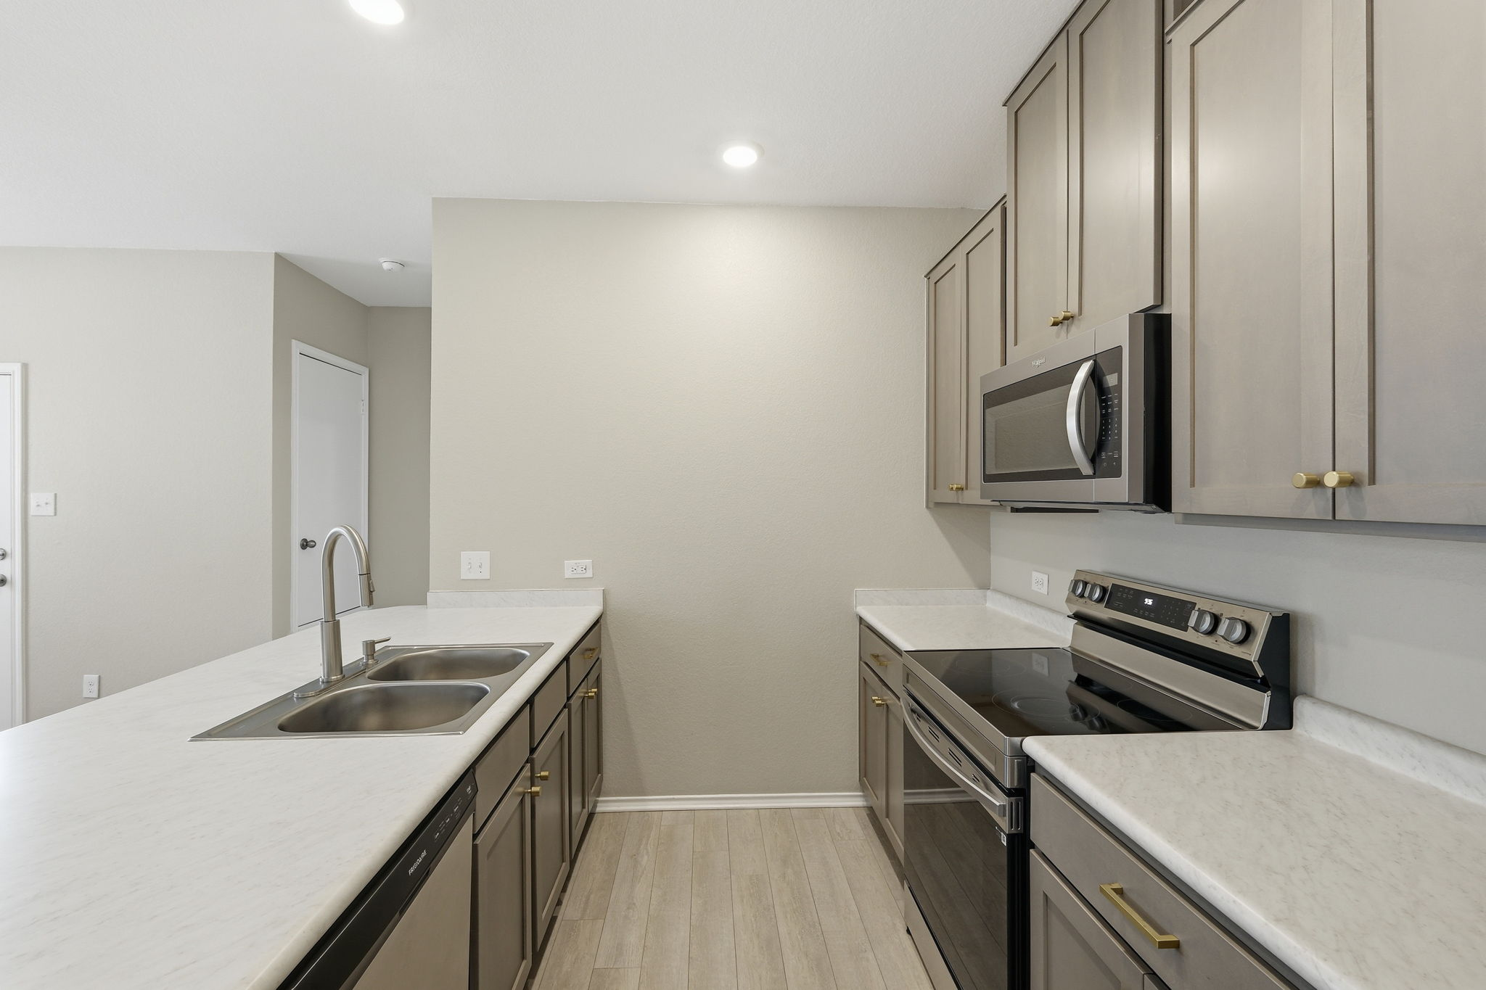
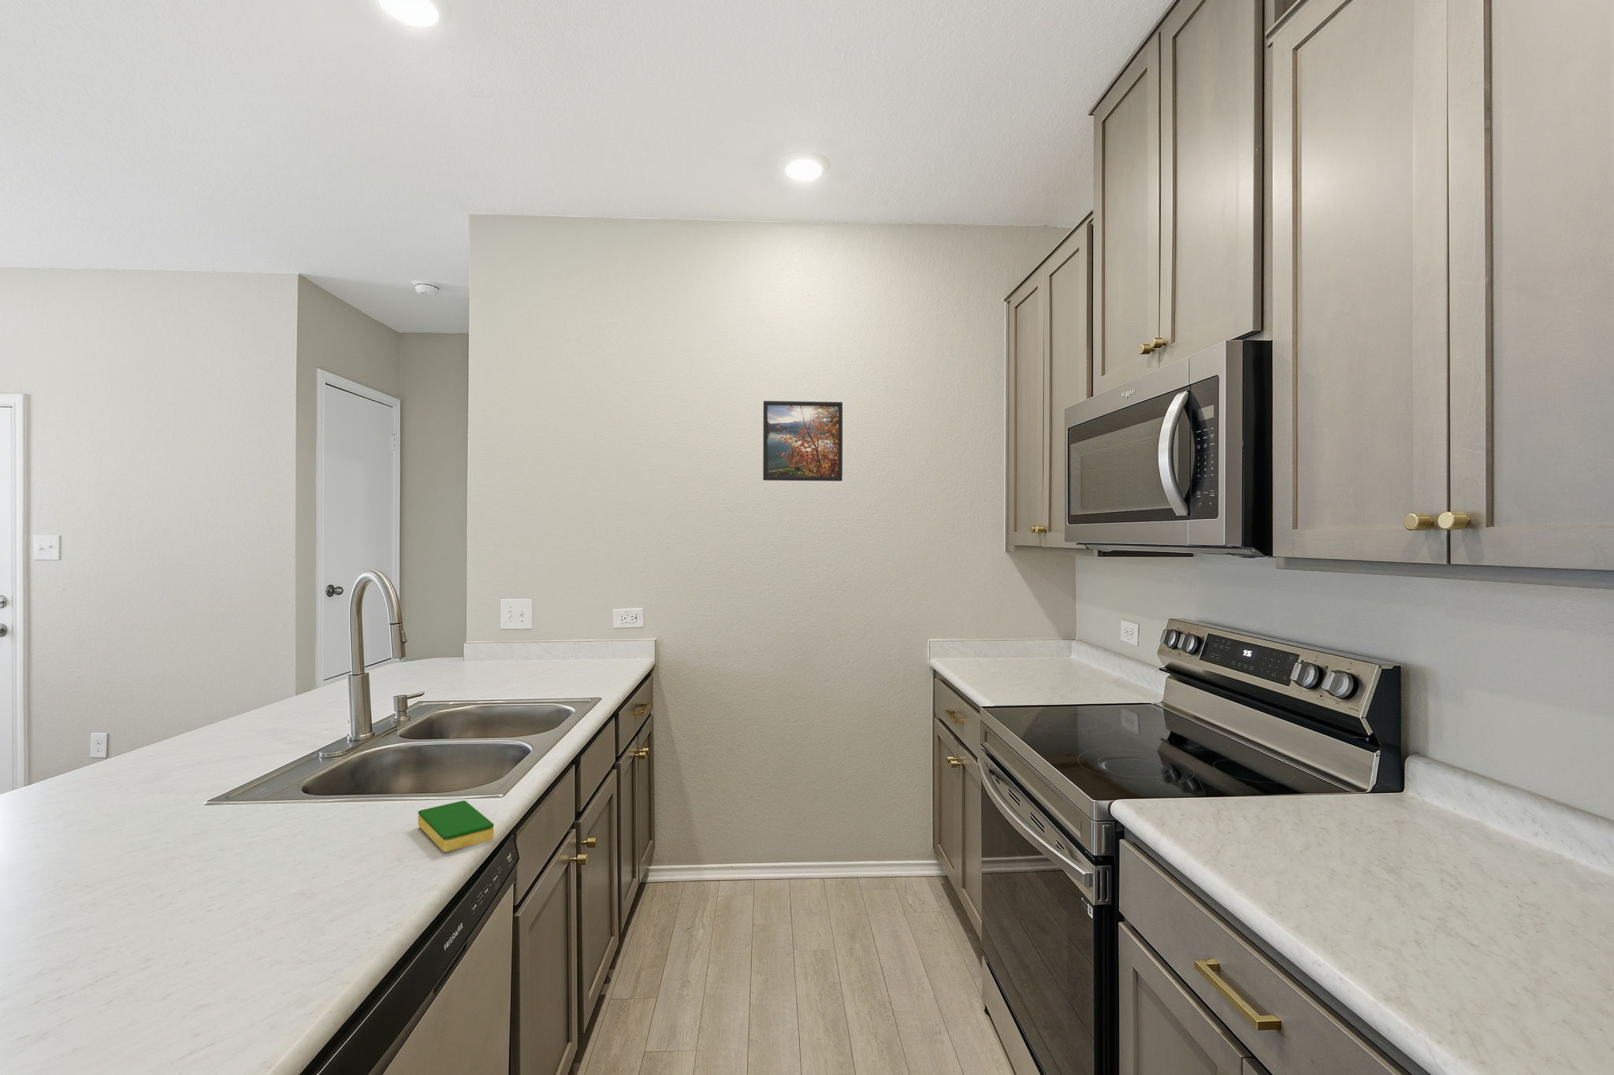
+ dish sponge (455, 824)
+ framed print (803, 442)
